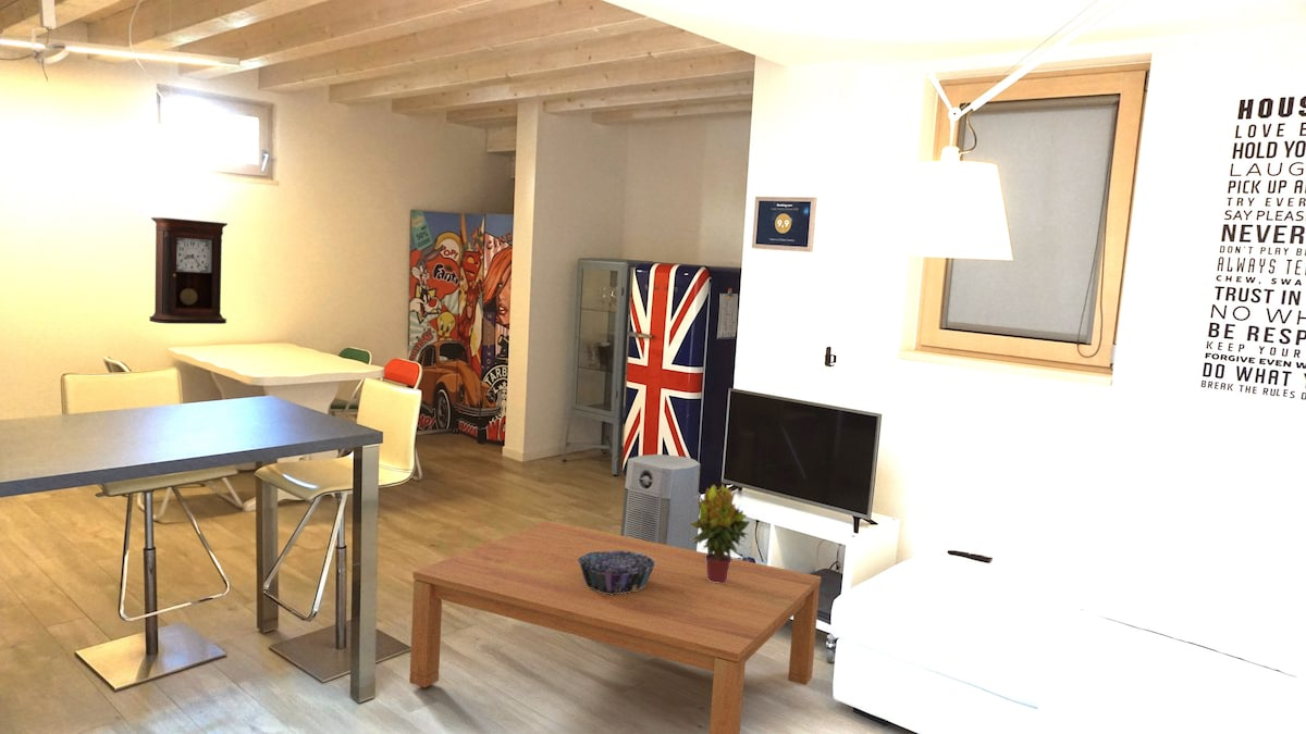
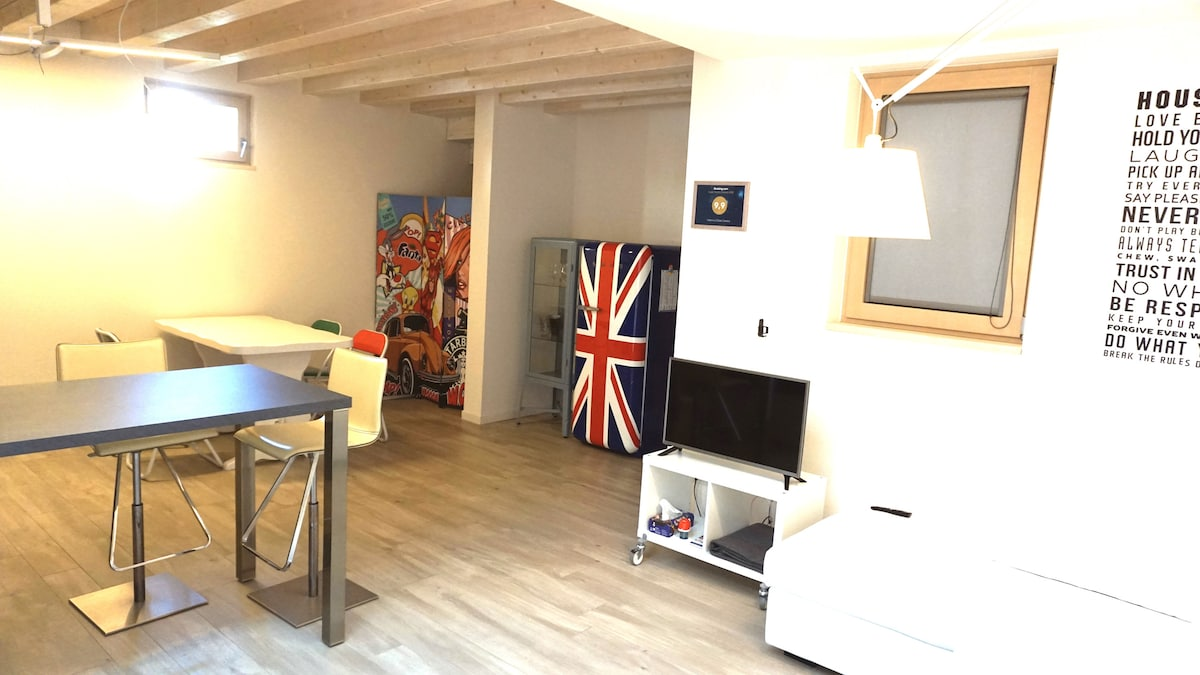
- coffee table (620, 627)
- pendulum clock (190, 271)
- air purifier (662, 517)
- decorative bowl (616, 572)
- potted plant (718, 531)
